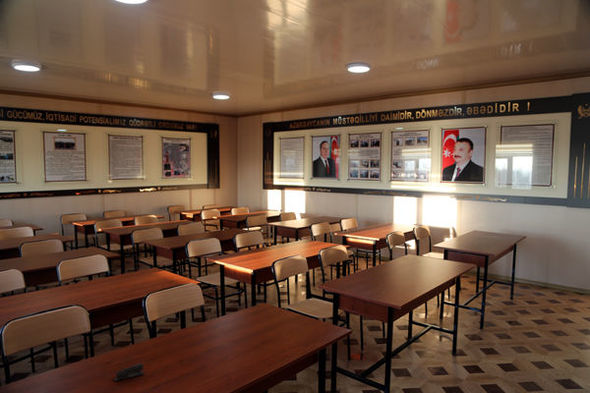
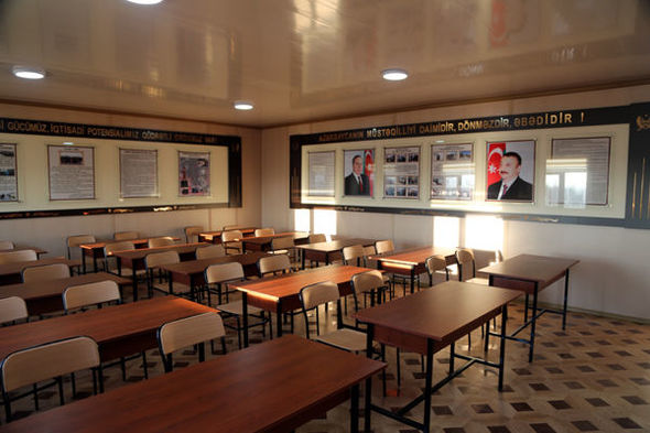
- stapler (129, 371)
